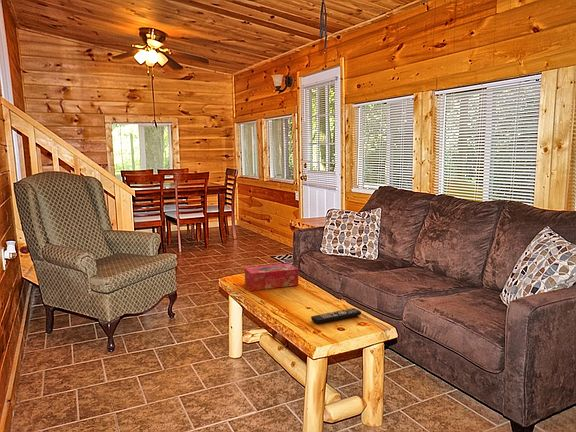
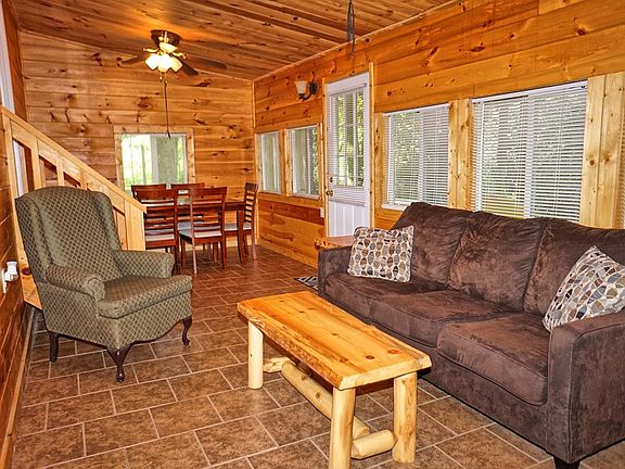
- remote control (336, 315)
- tissue box (271, 276)
